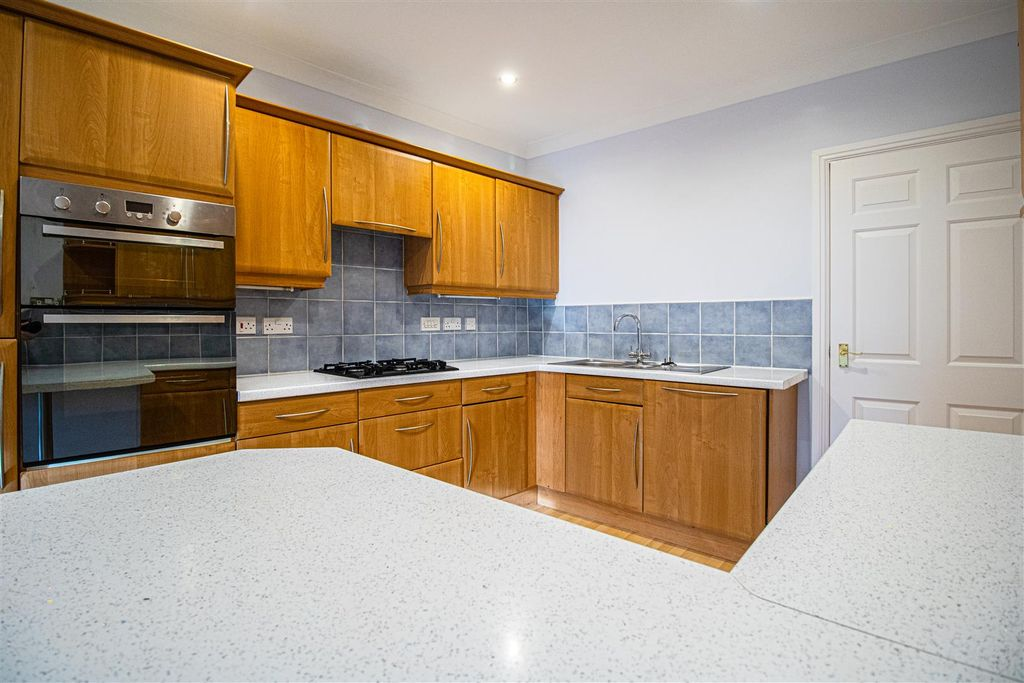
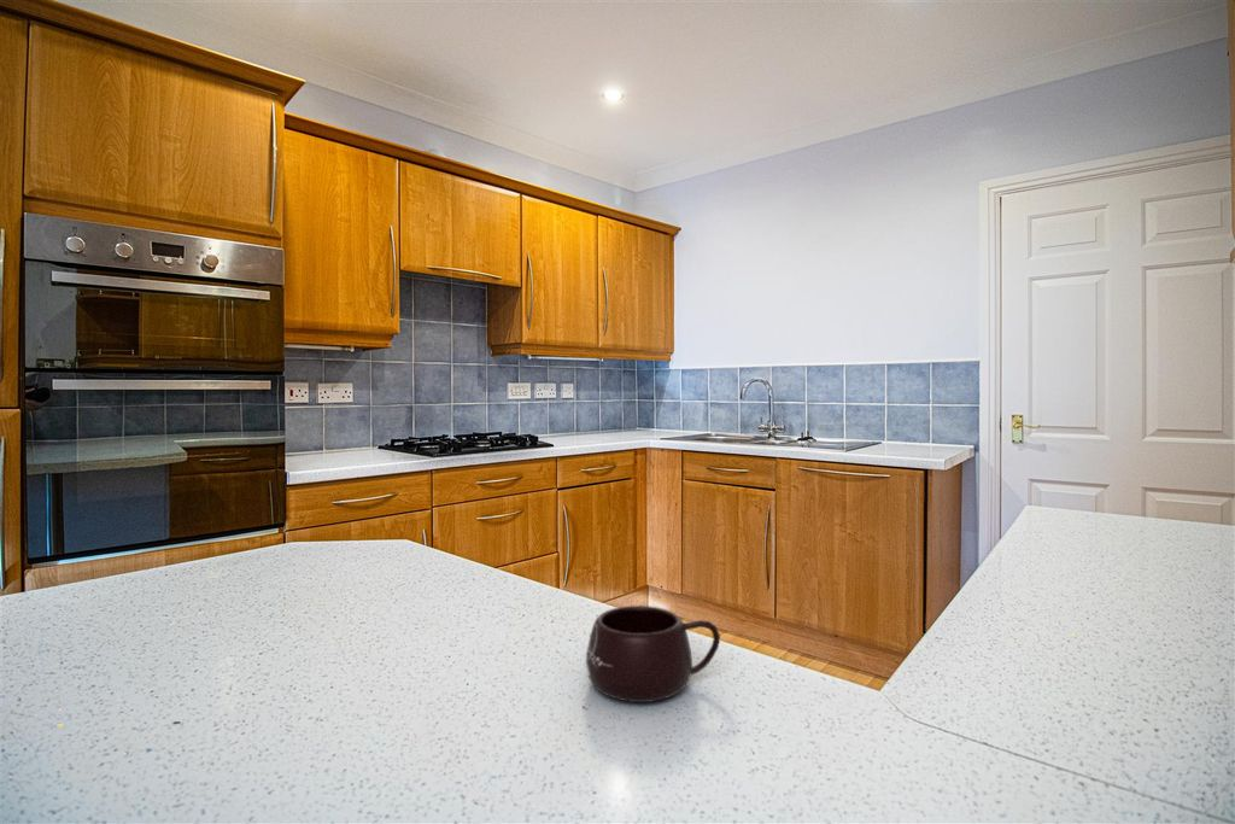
+ mug (652, 650)
